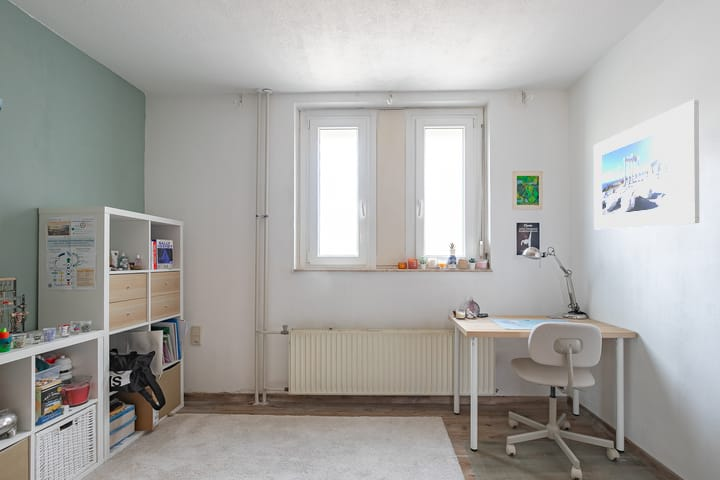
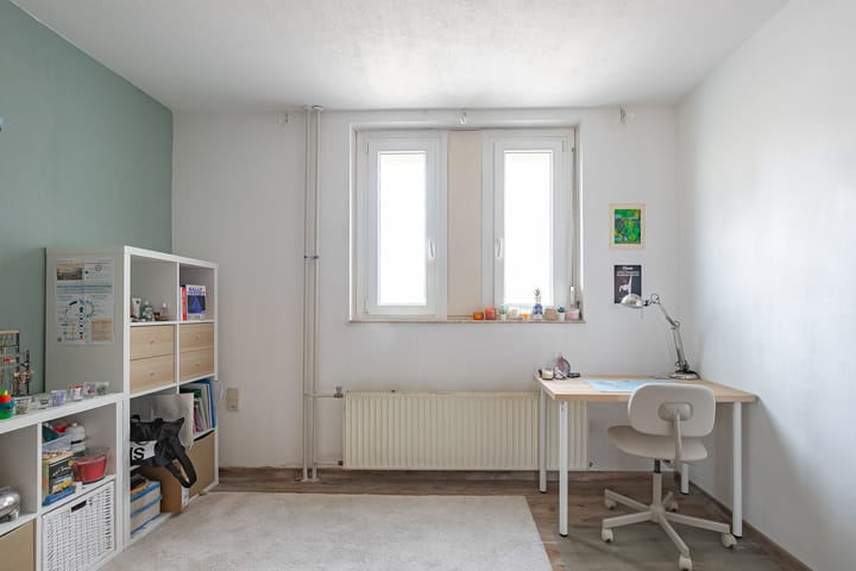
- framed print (636, 176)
